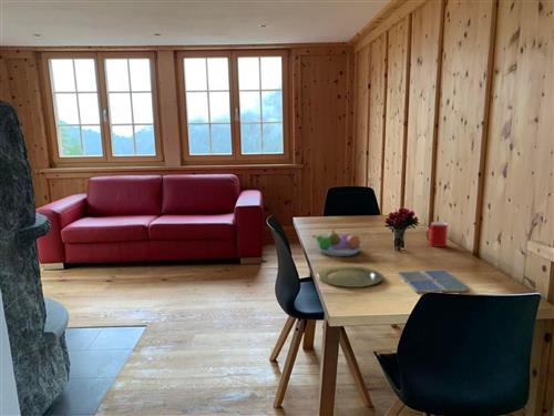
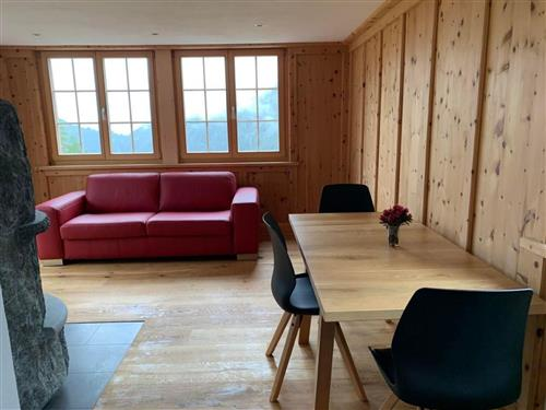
- fruit bowl (337, 241)
- cup (435, 234)
- plate (349, 275)
- drink coaster (431, 281)
